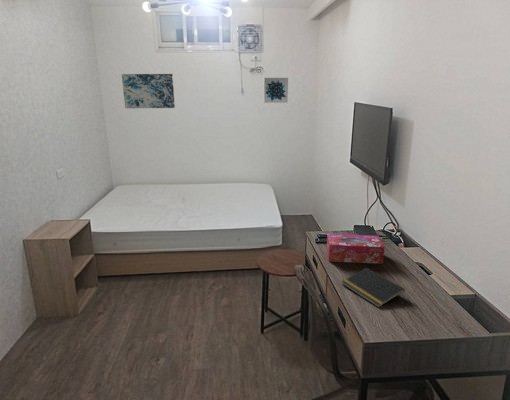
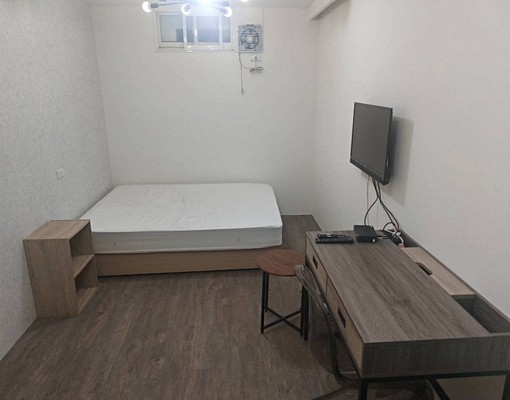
- notepad (372, 286)
- tissue box (354, 248)
- wall art (148, 91)
- wall art (275, 90)
